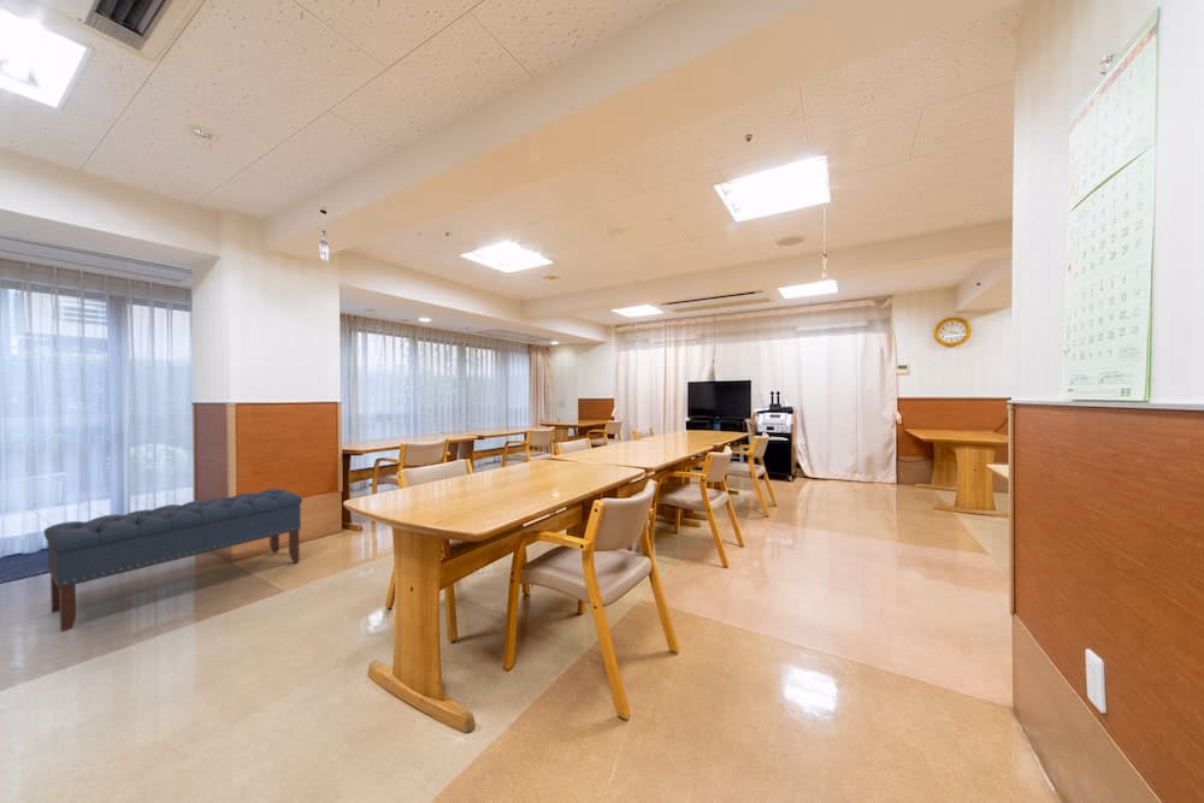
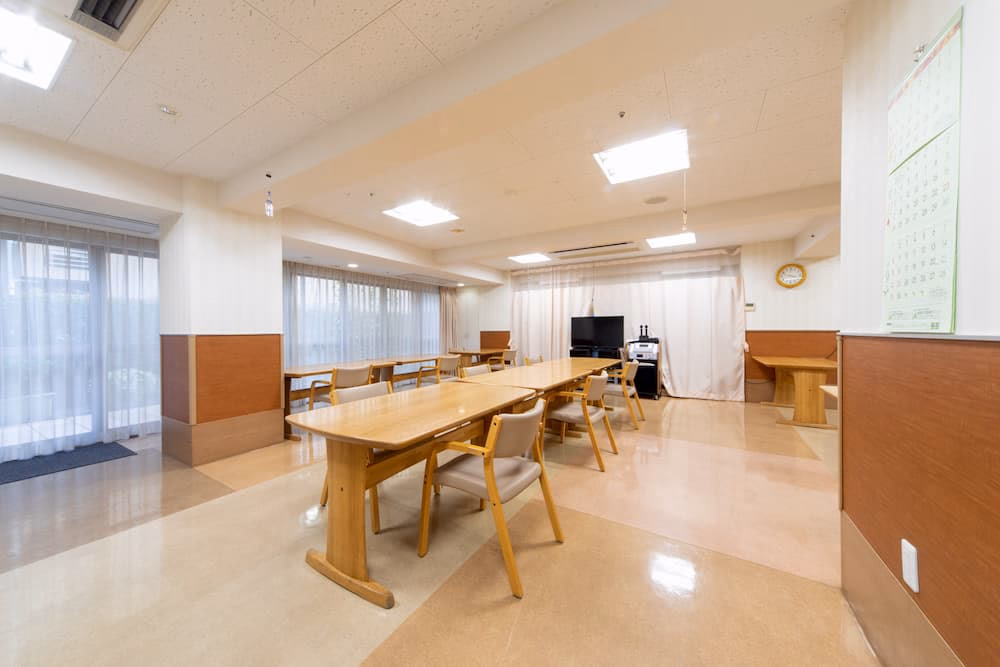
- bench (190, 544)
